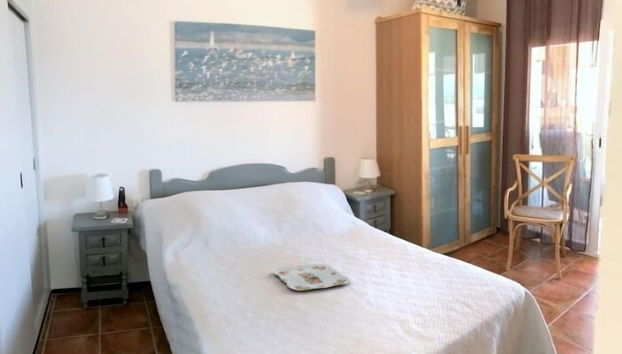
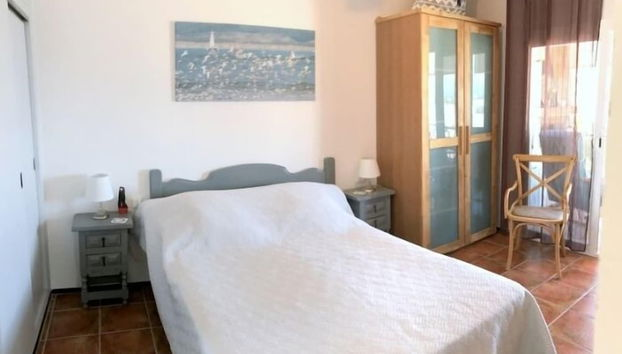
- serving tray (310, 276)
